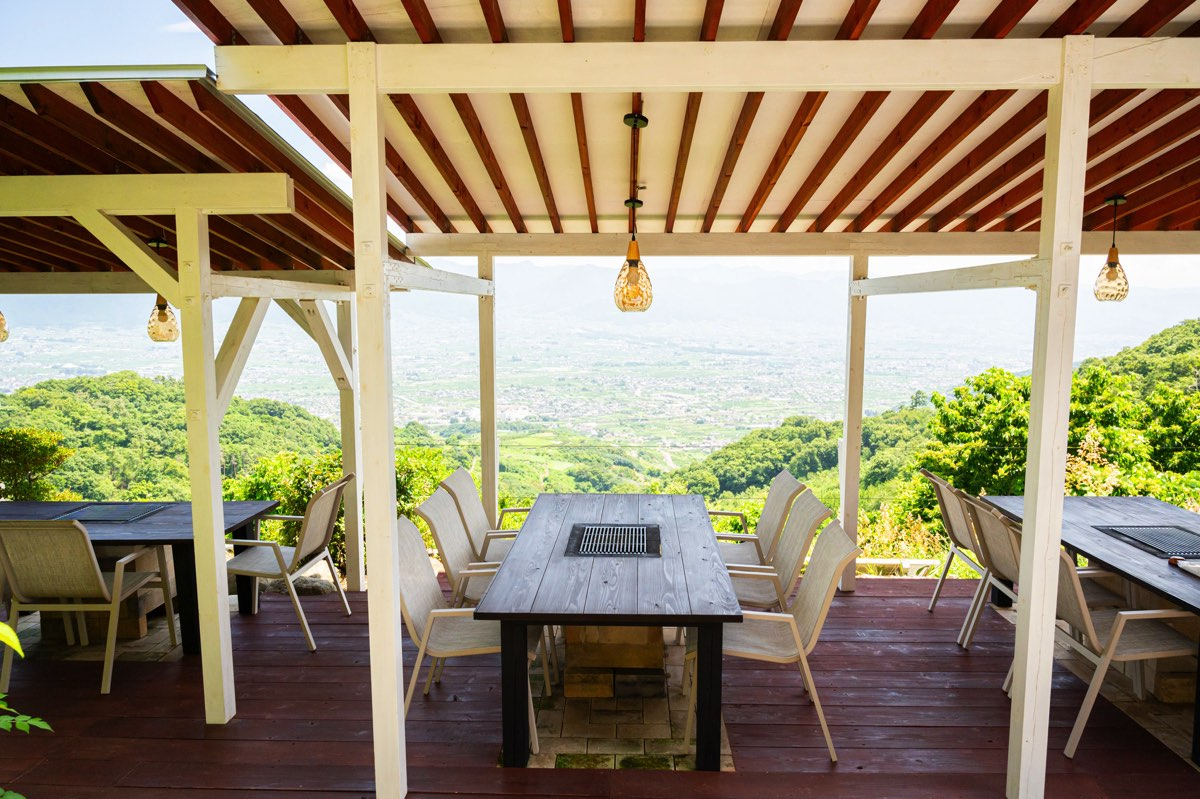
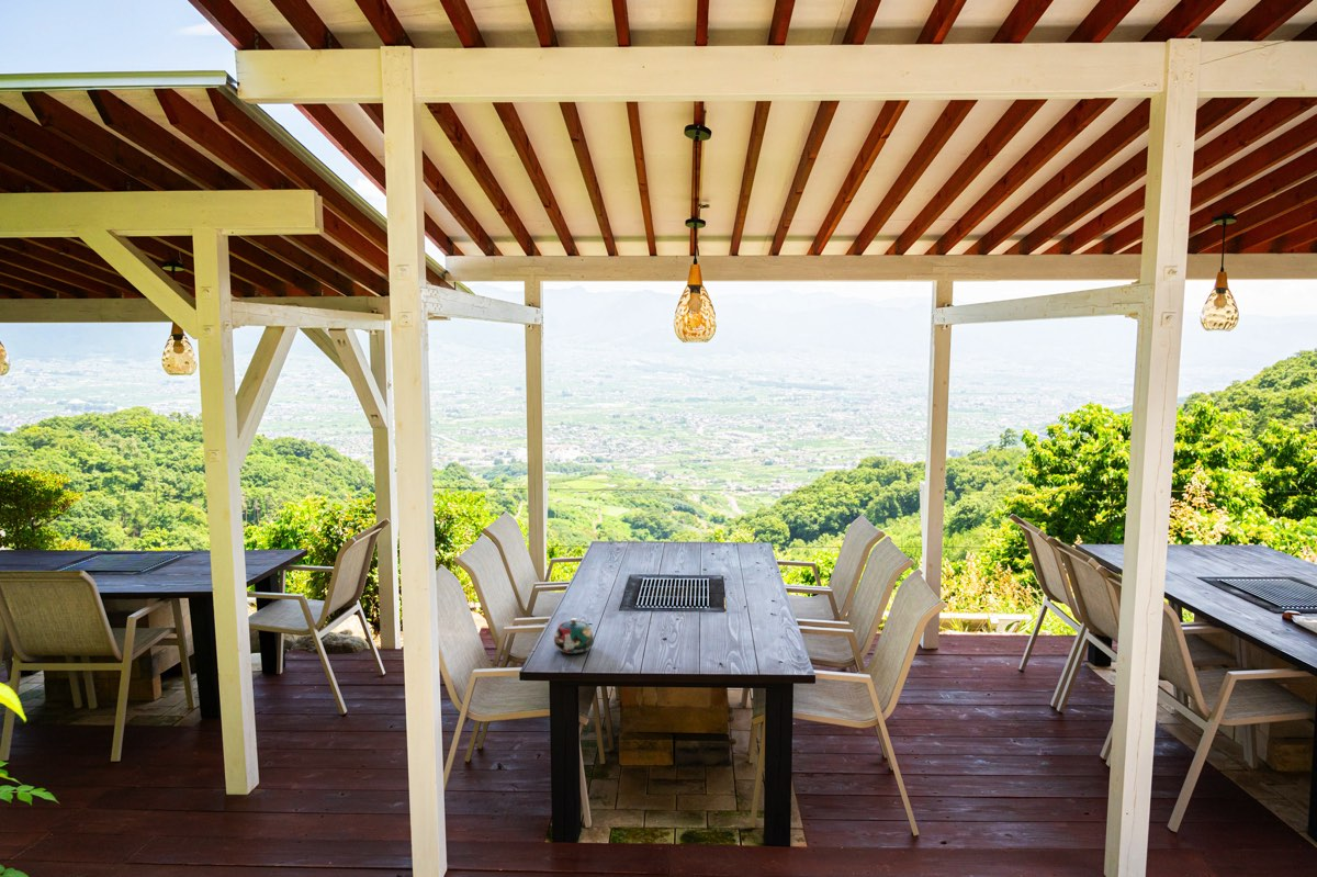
+ teapot (573, 634)
